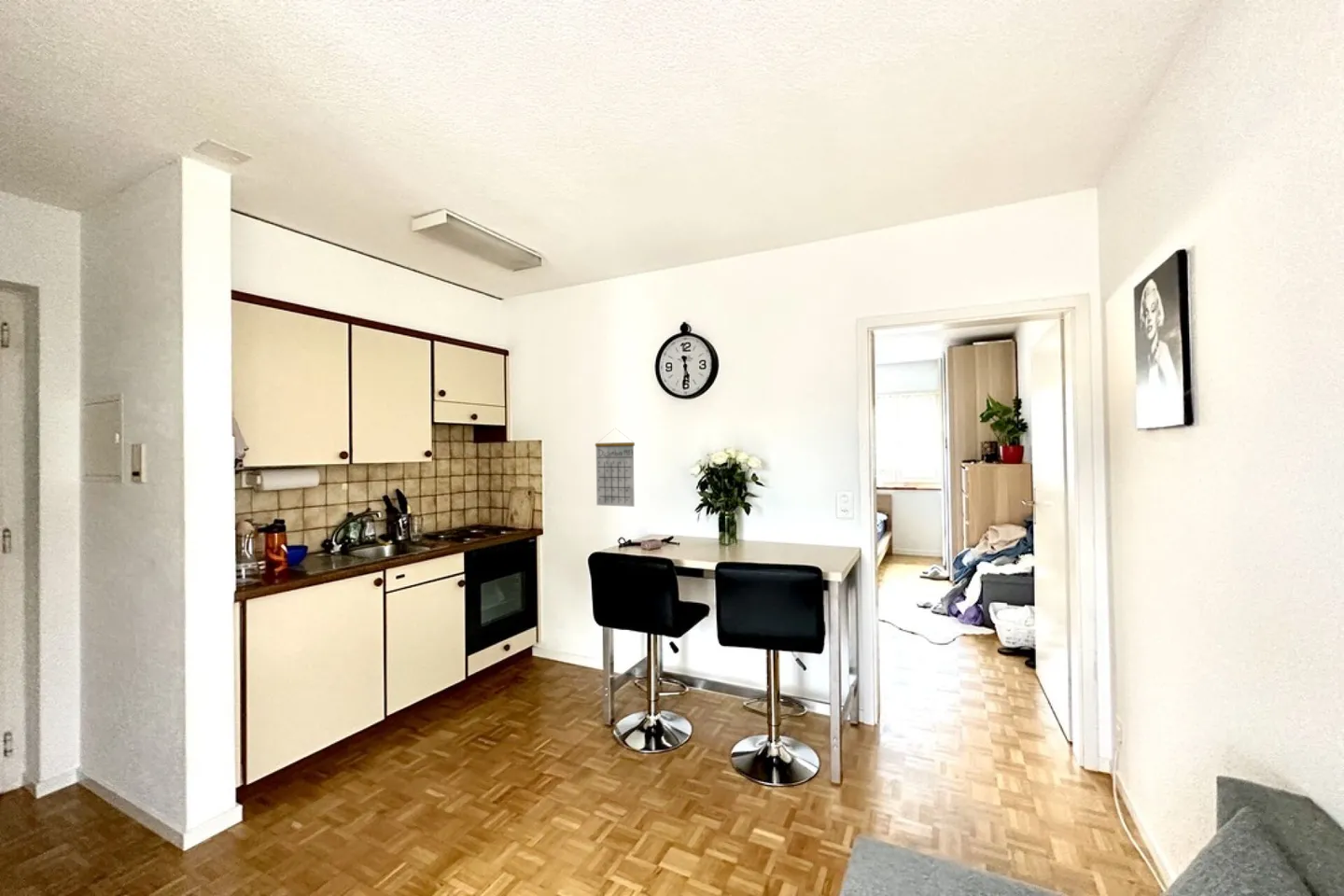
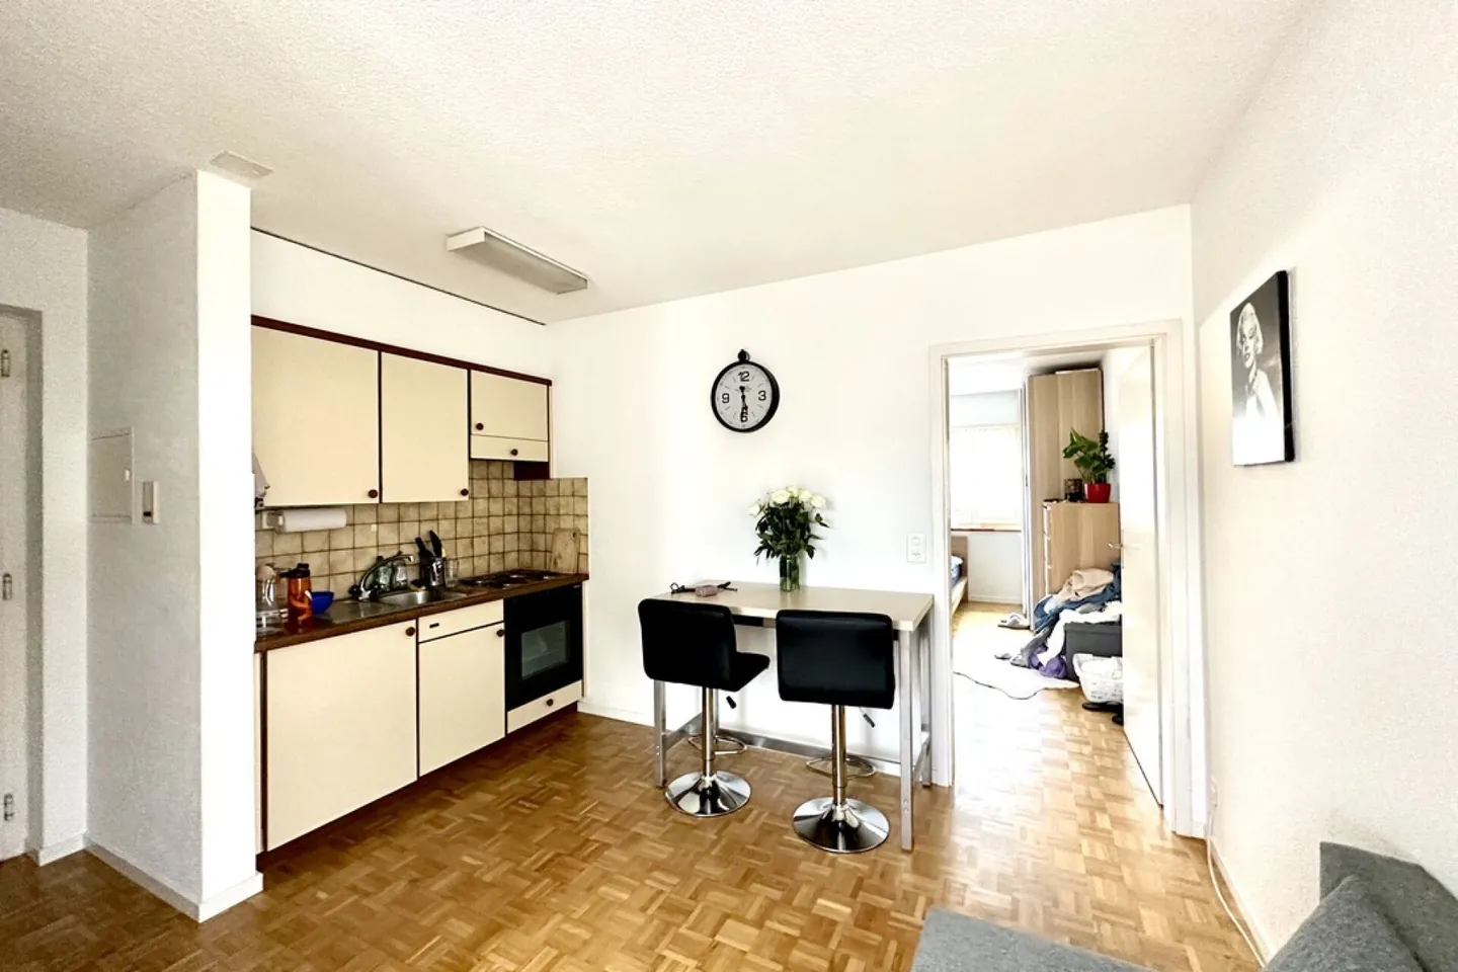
- calendar (614, 467)
